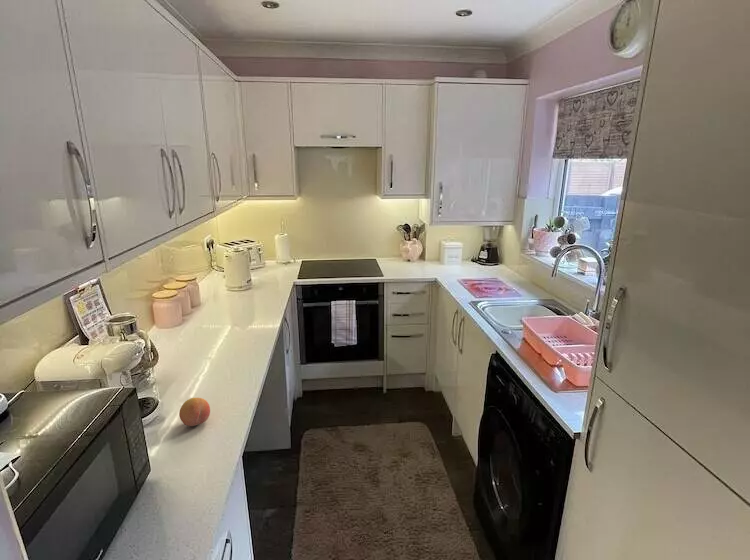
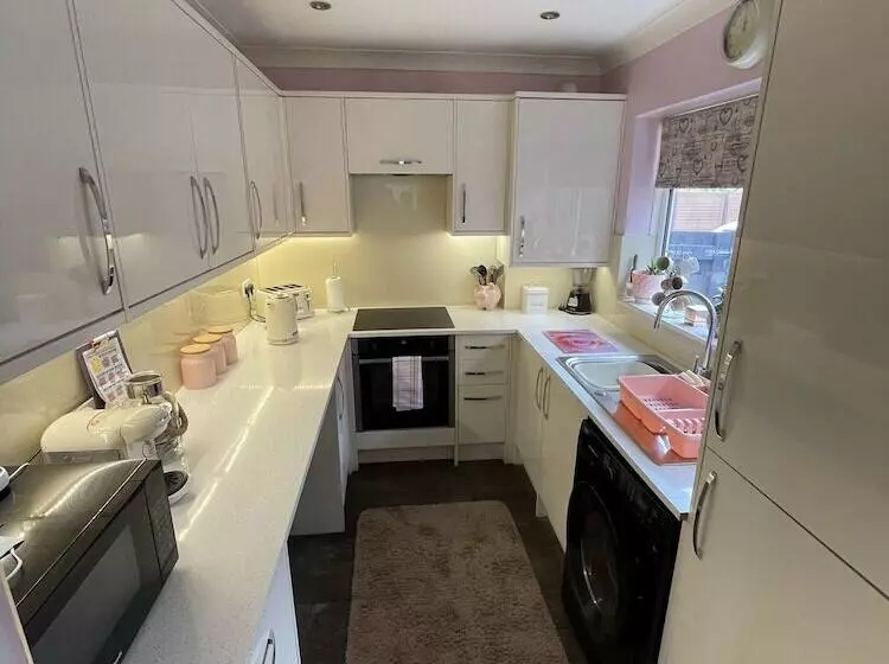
- fruit (195, 411)
